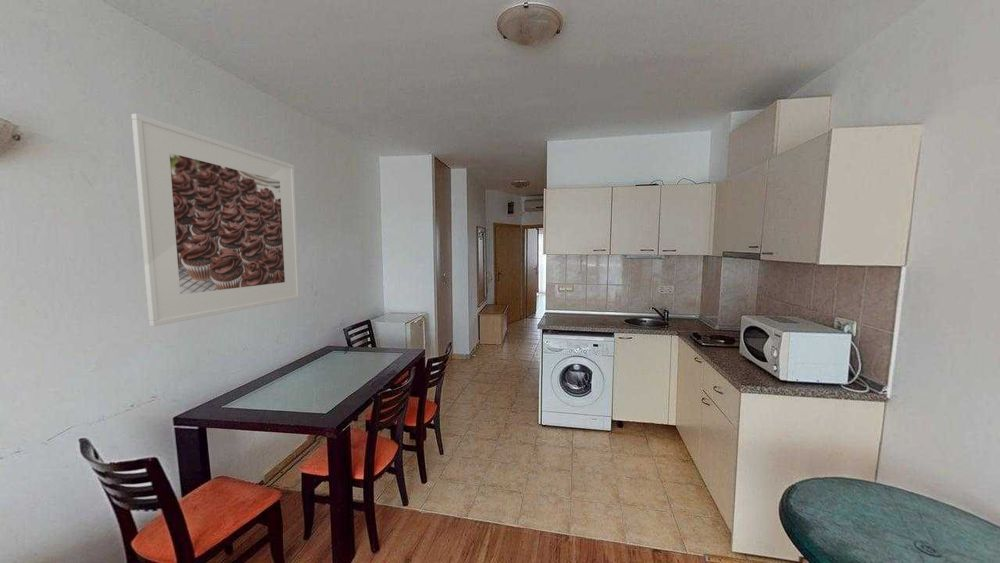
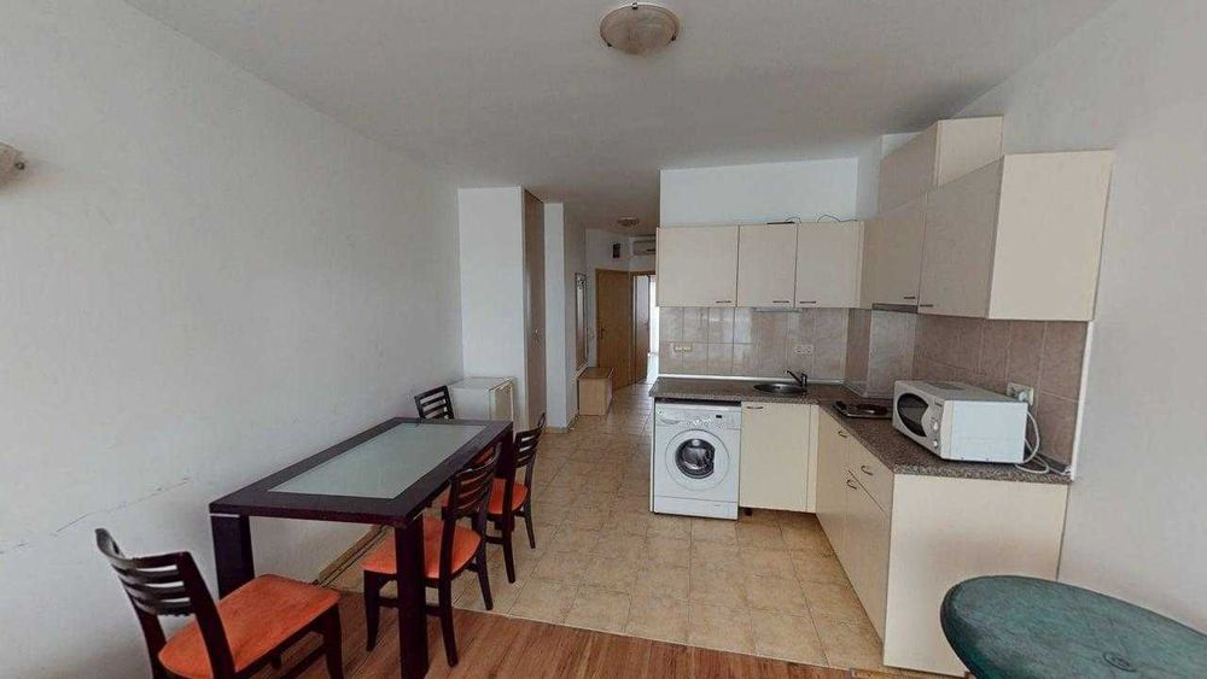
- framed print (236, 229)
